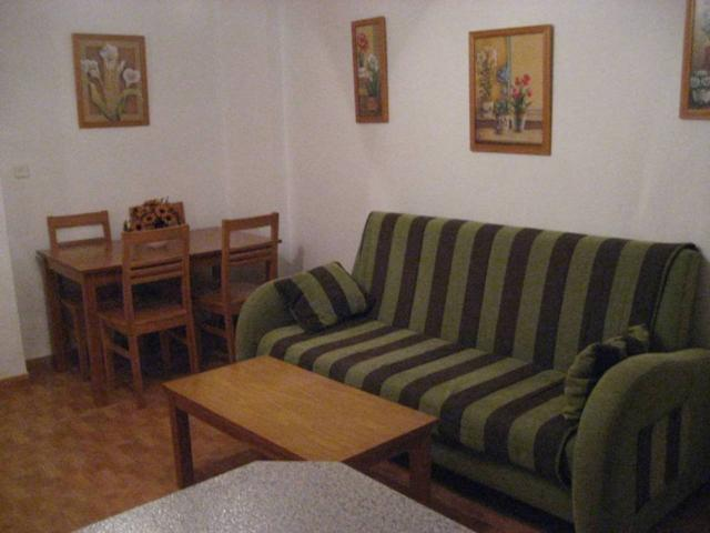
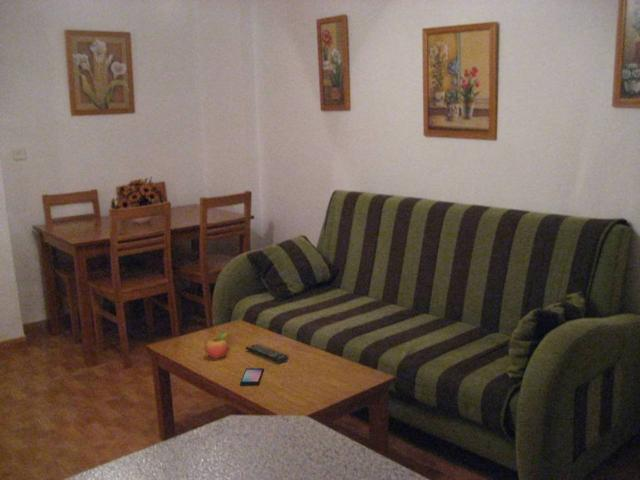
+ fruit (216, 345)
+ smartphone (252, 376)
+ remote control (266, 353)
